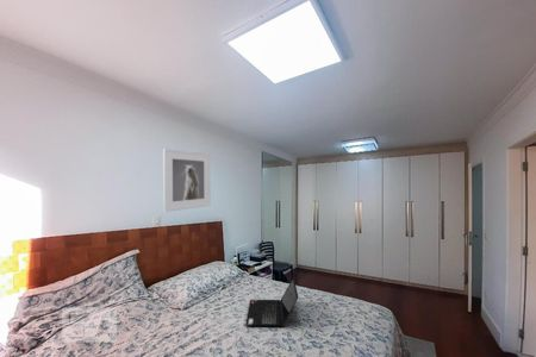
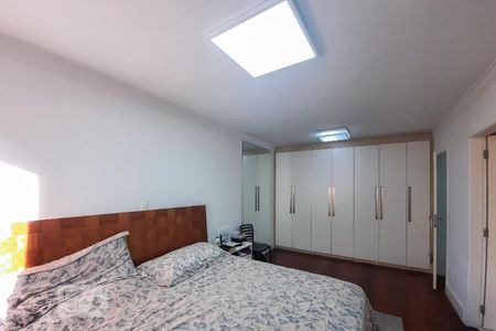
- laptop computer (272, 300)
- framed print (188, 180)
